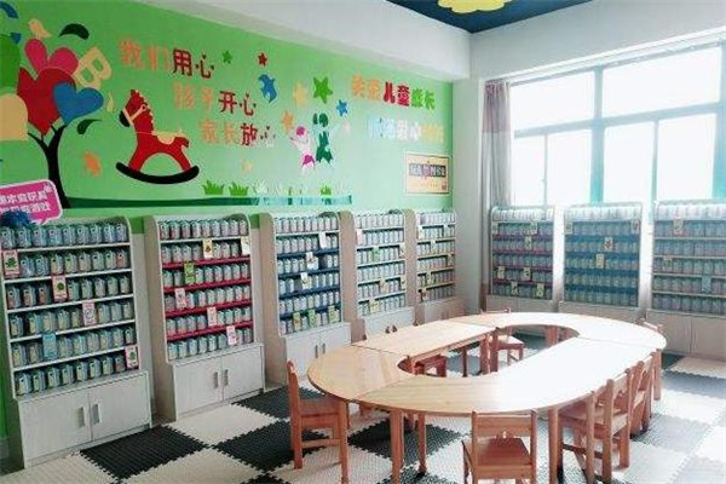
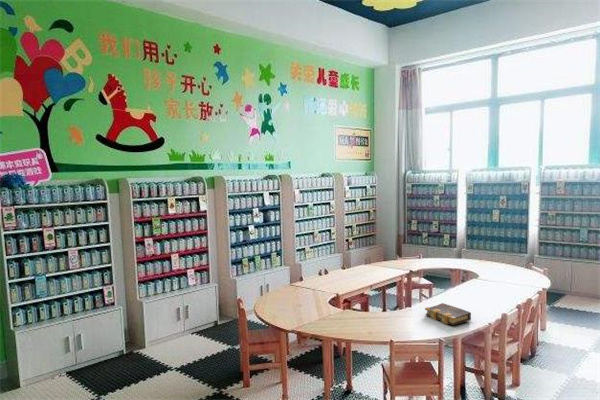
+ book (447, 313)
